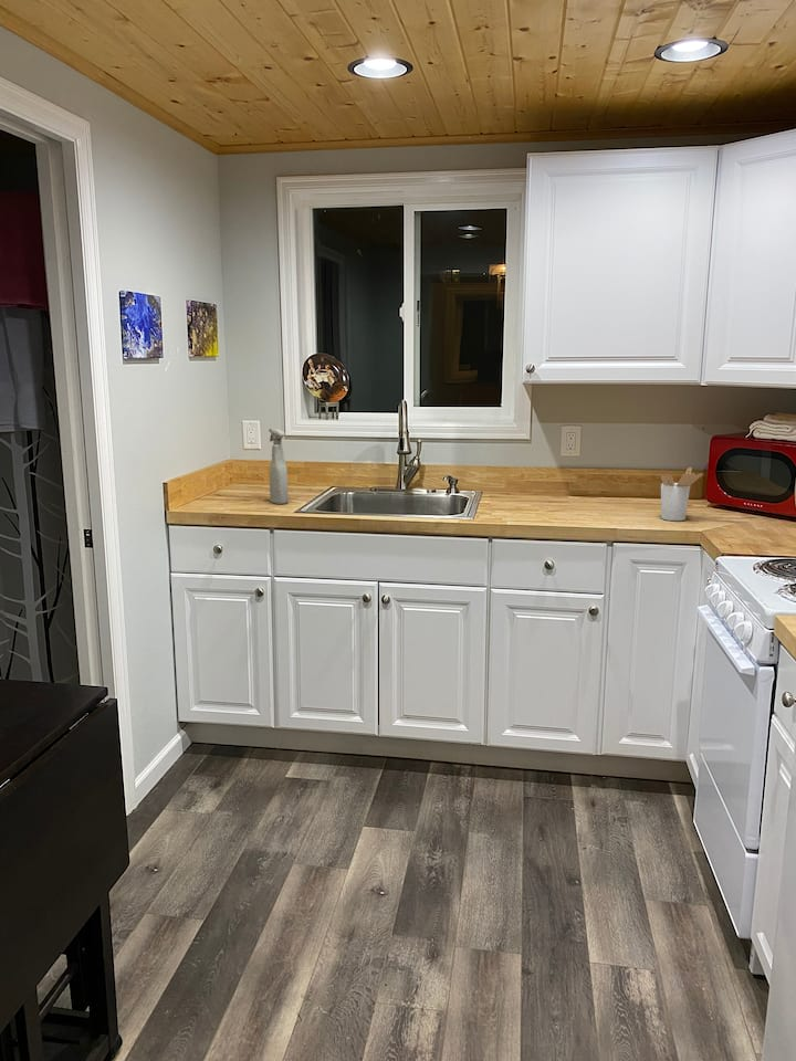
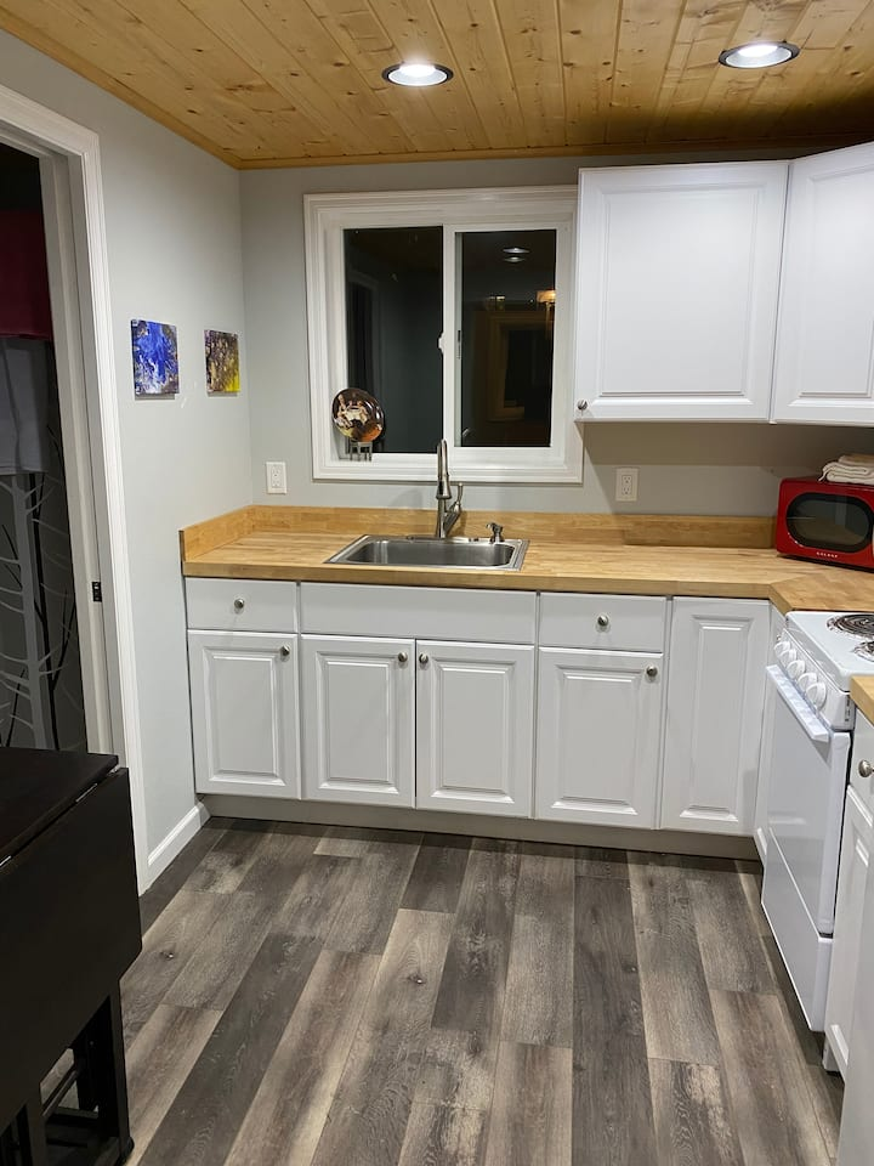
- utensil holder (680, 494)
- spray bottle (277, 465)
